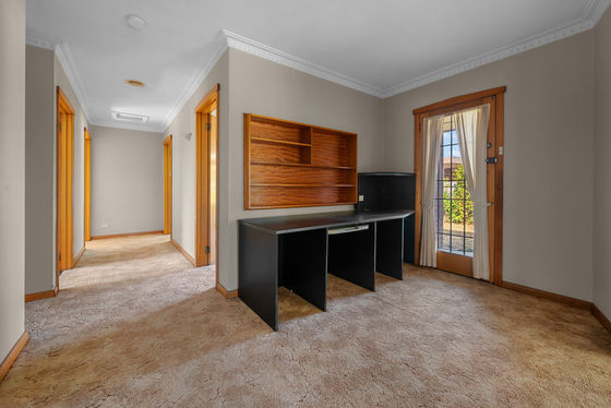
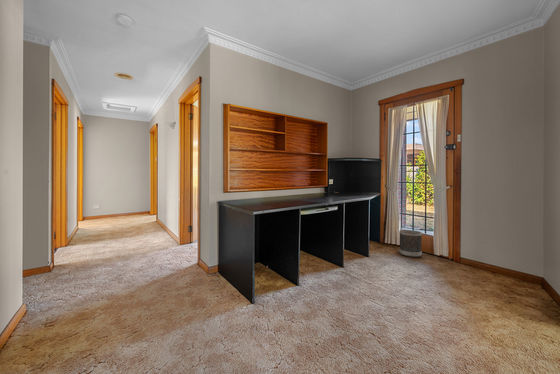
+ wastebasket (410, 242)
